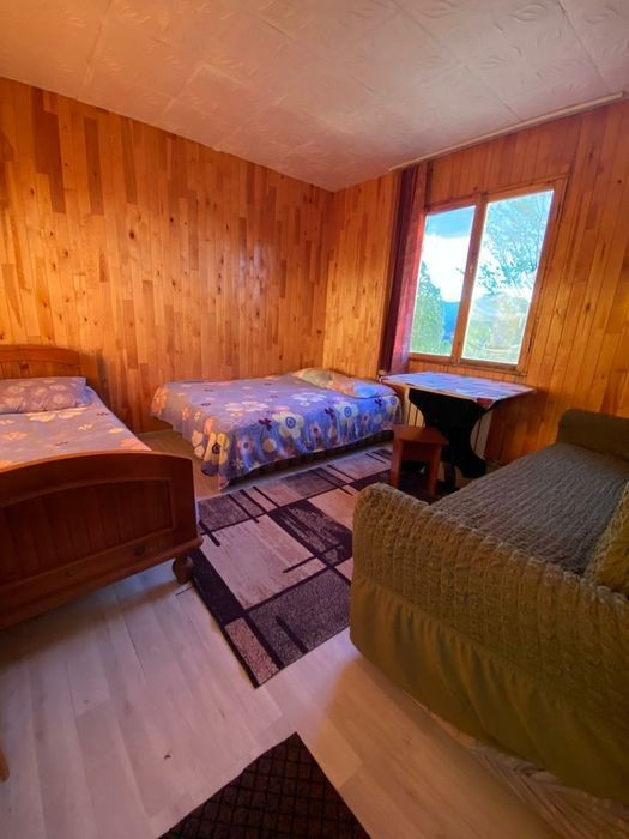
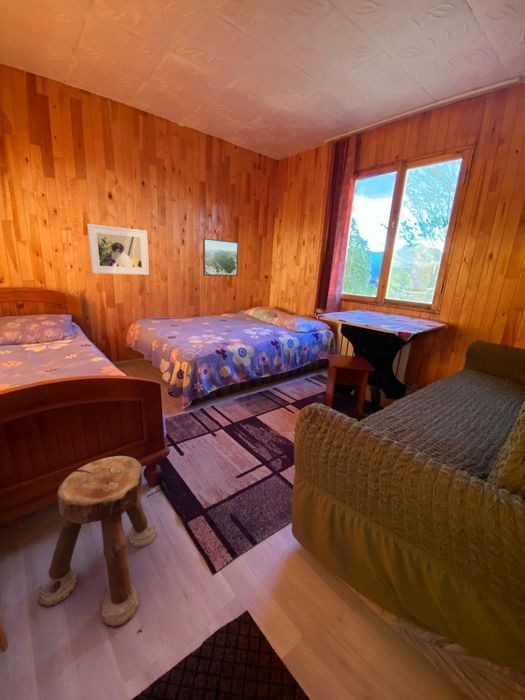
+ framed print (120, 251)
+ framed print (221, 258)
+ stool (107, 522)
